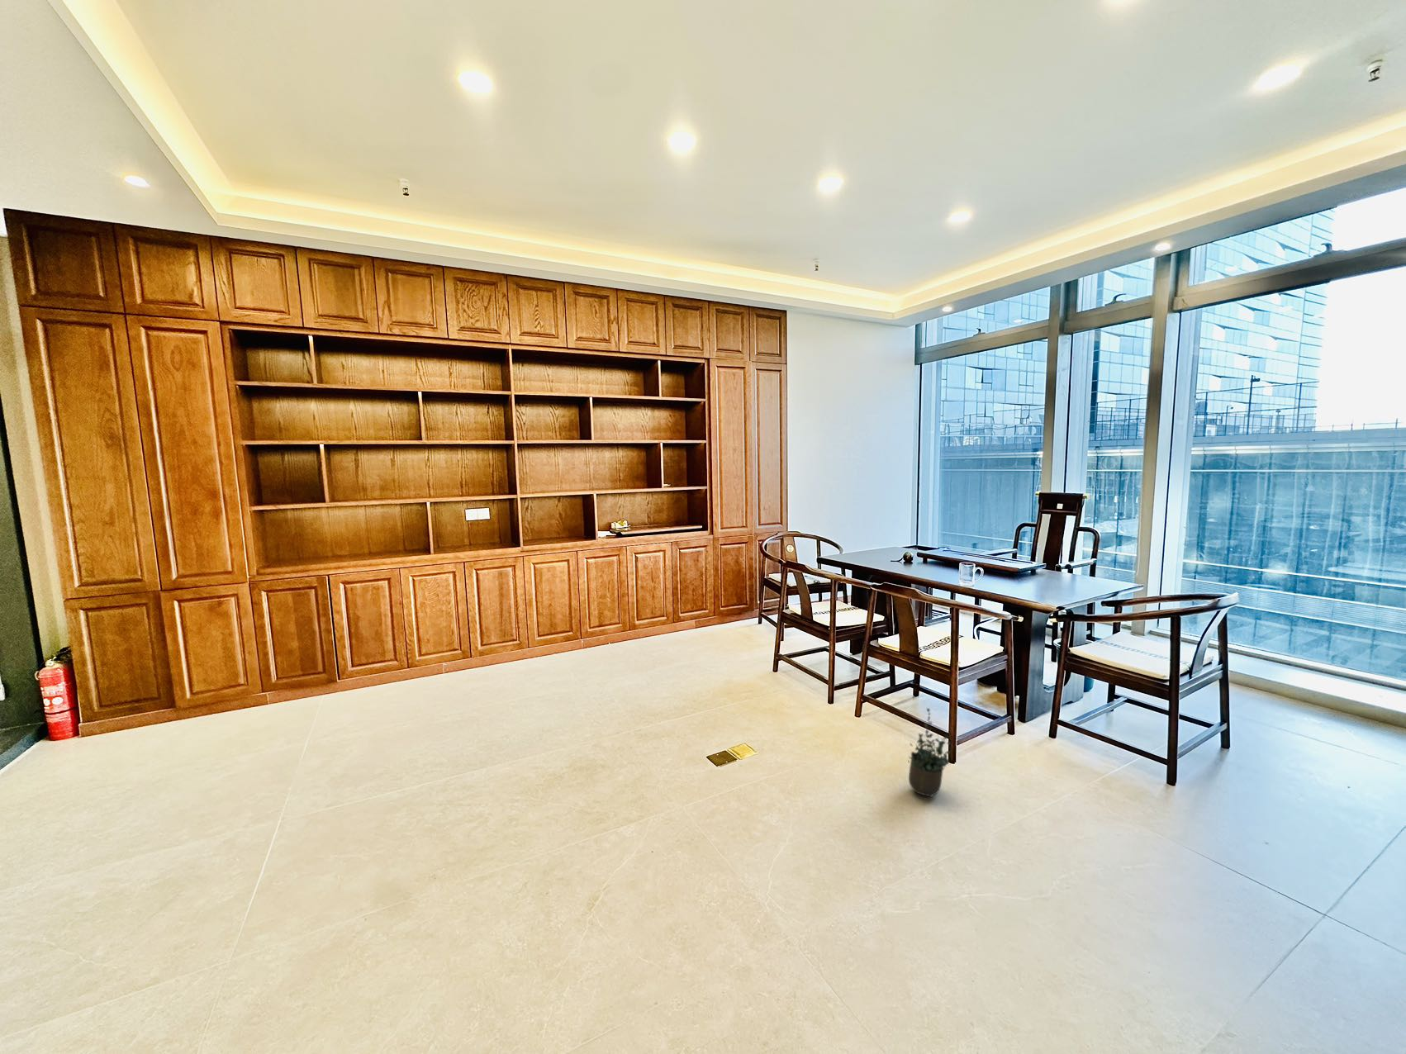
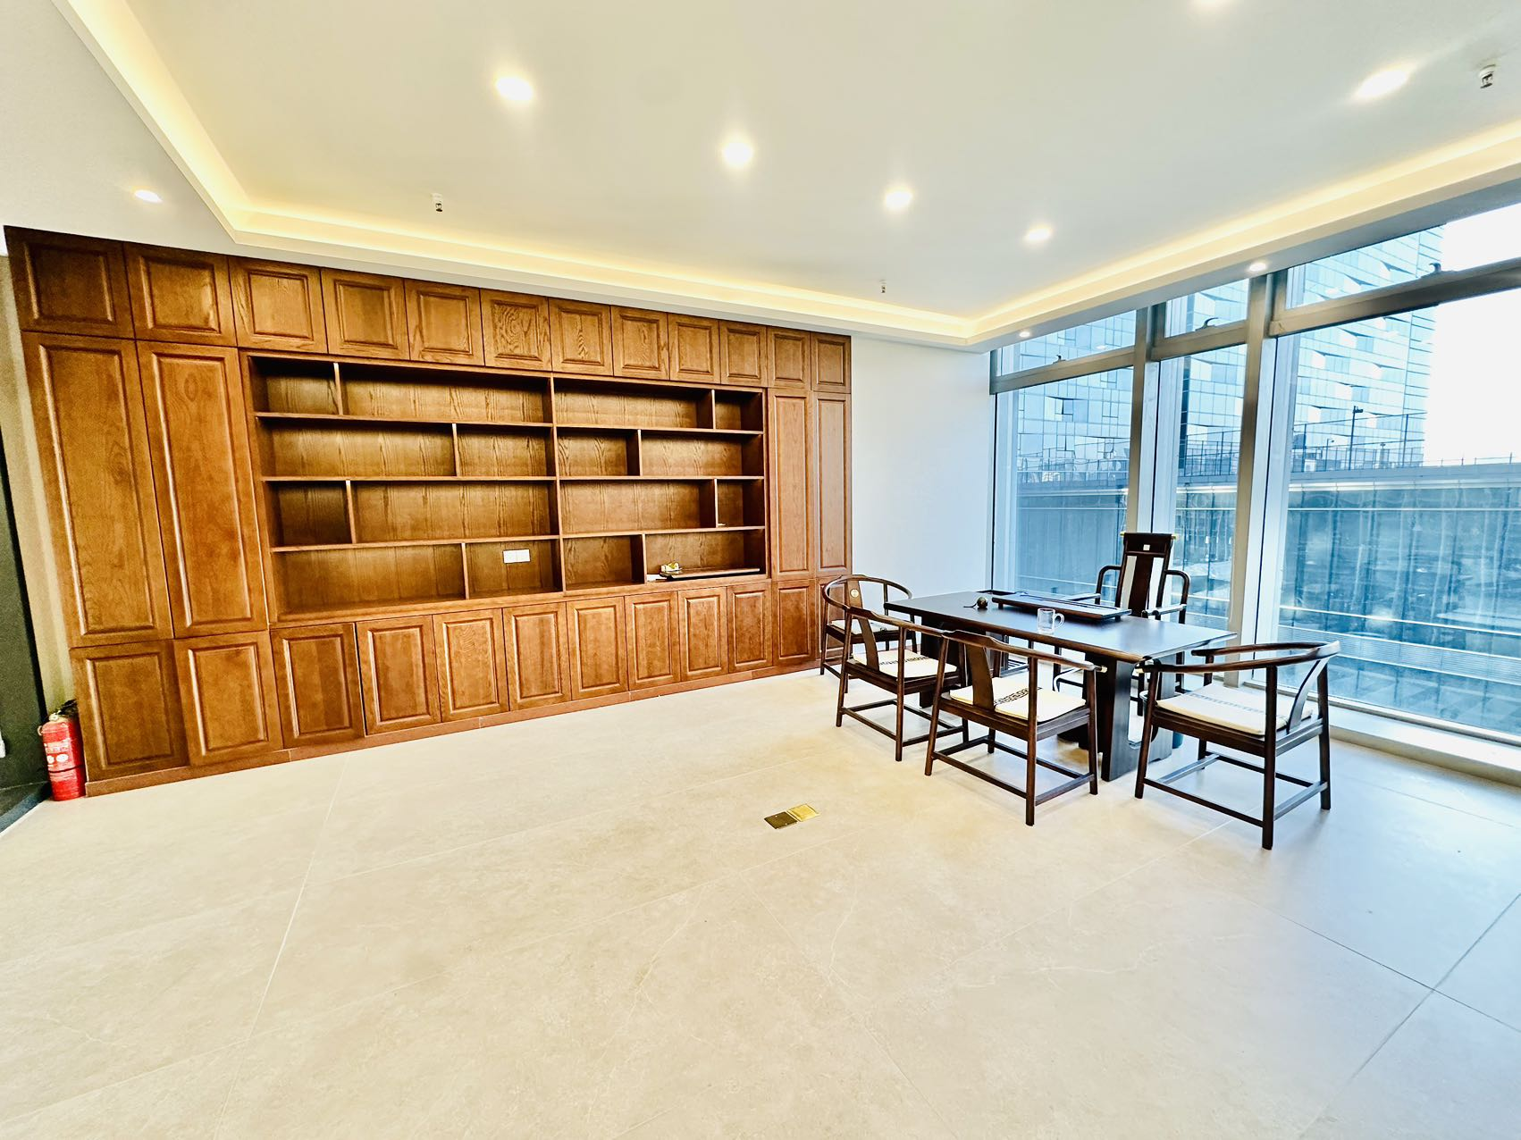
- potted plant (929, 755)
